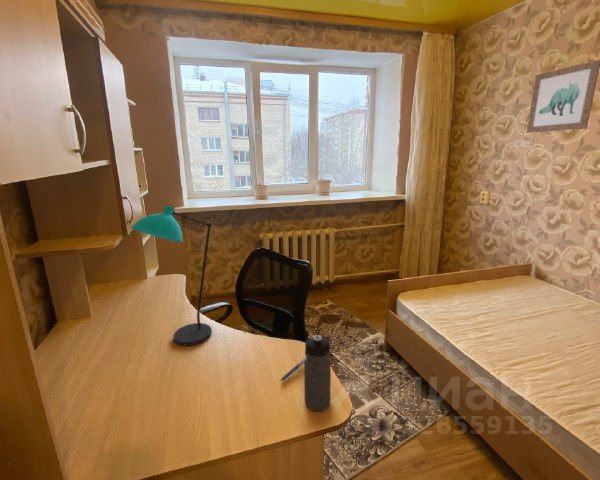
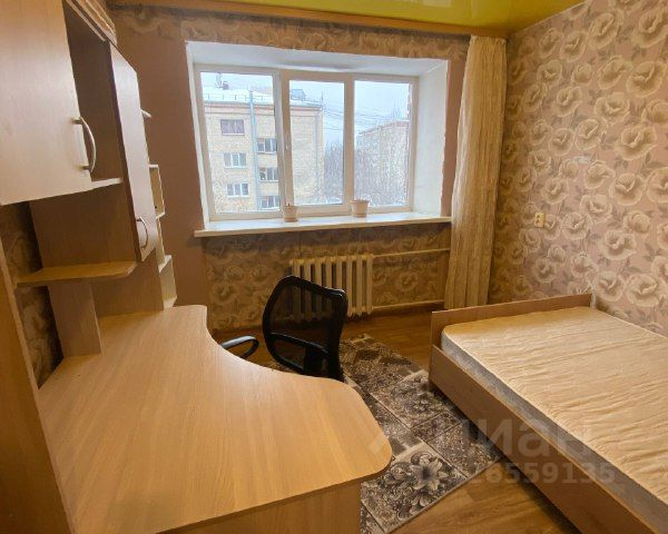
- water bottle (317, 370)
- pen (295, 367)
- desk lamp (201, 277)
- wall art (559, 100)
